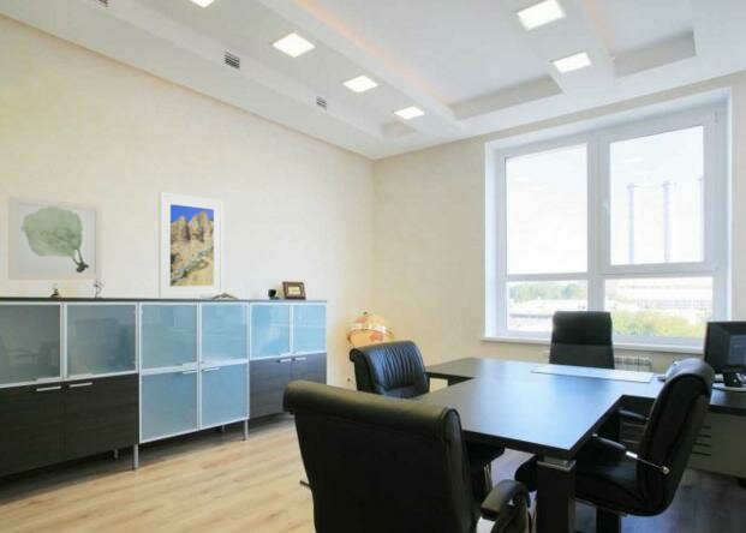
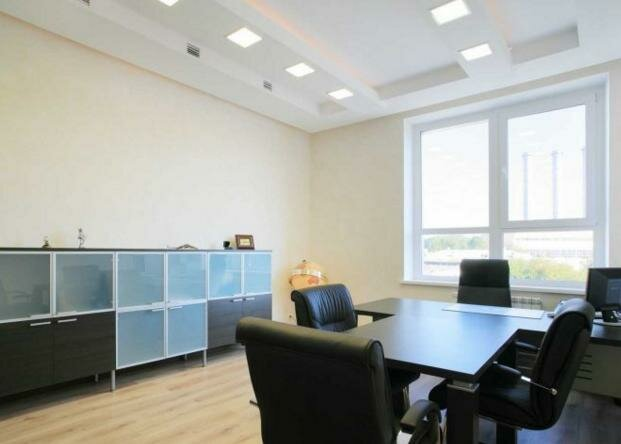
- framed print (192, 246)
- wall art (58, 240)
